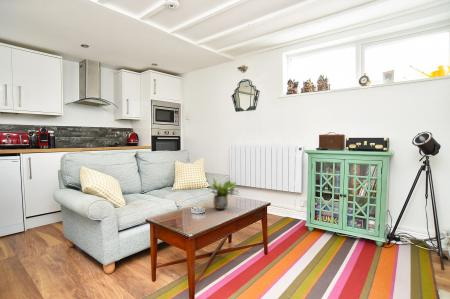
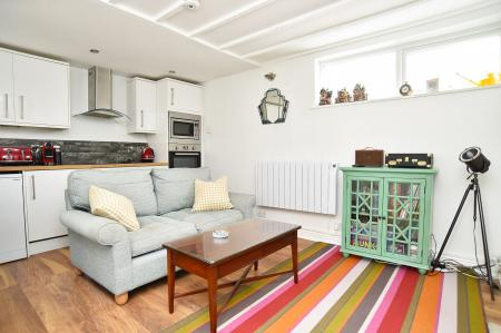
- potted plant (222, 193)
